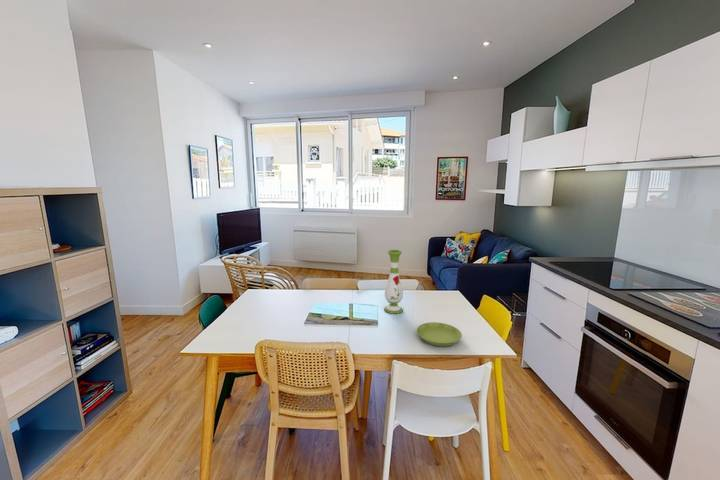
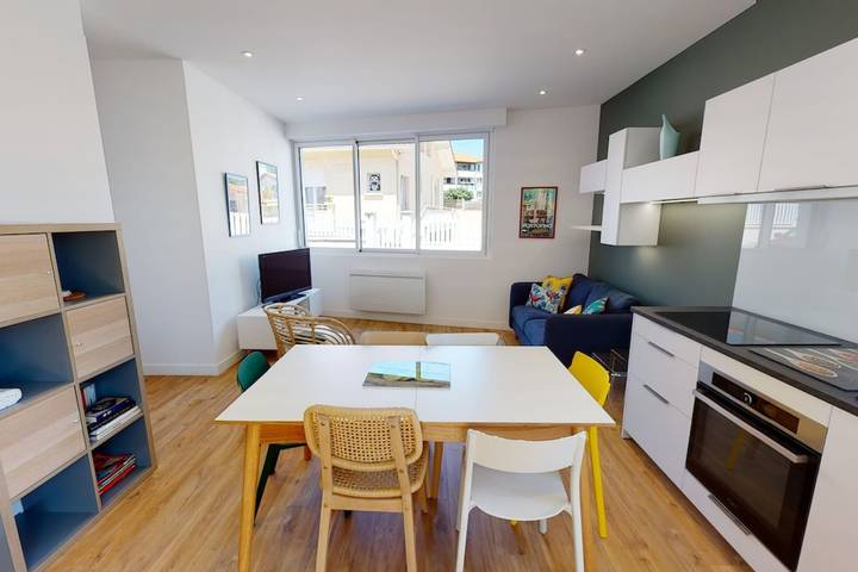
- vase (394, 280)
- saucer (438, 334)
